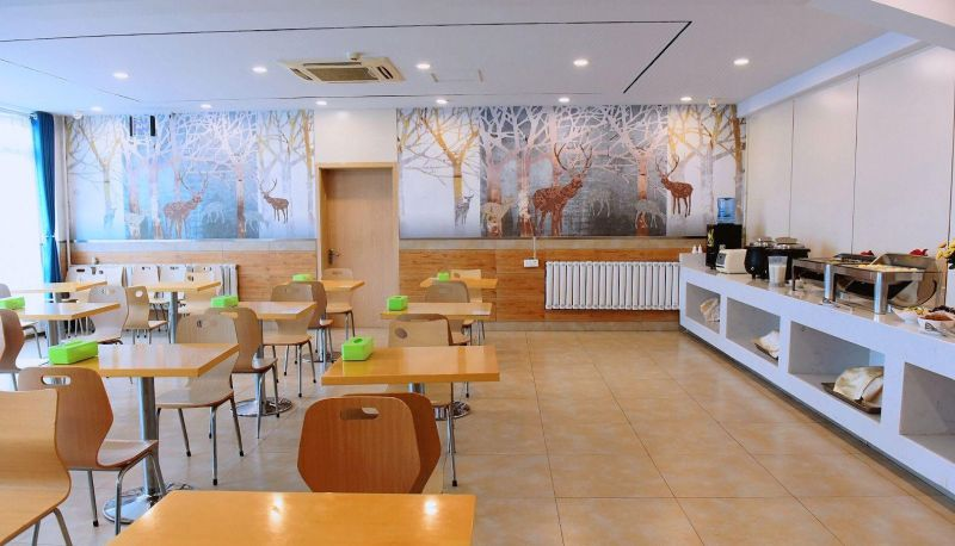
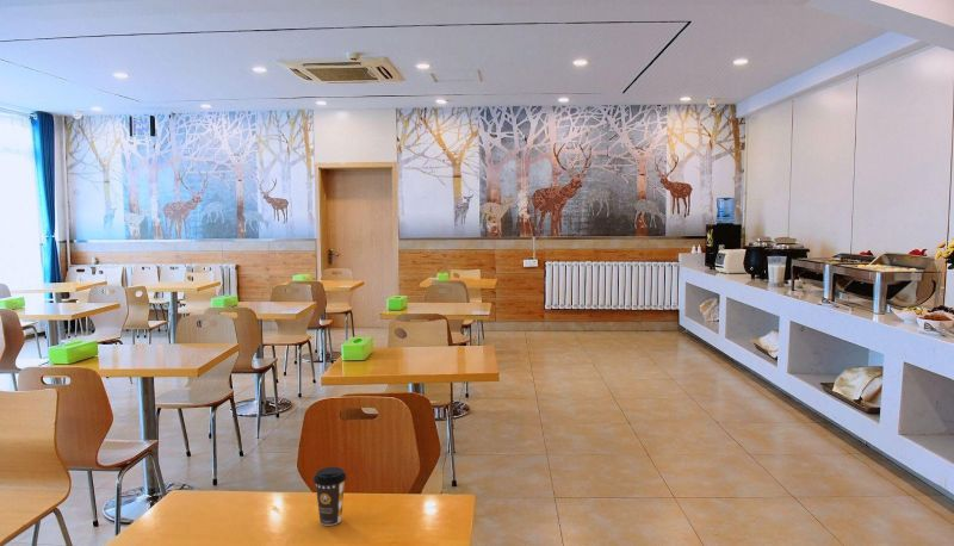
+ coffee cup (330, 496)
